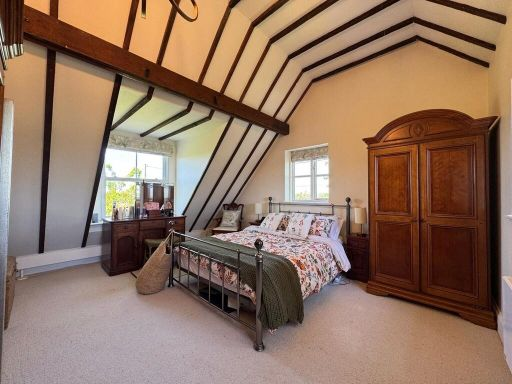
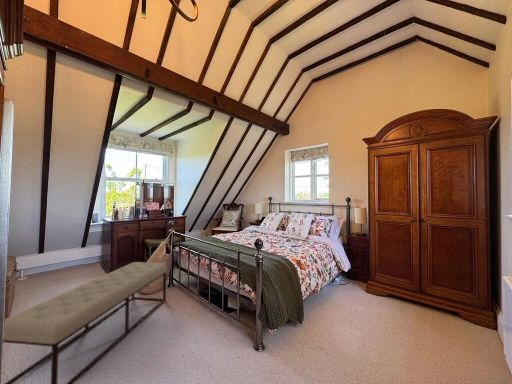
+ bench (106, 307)
